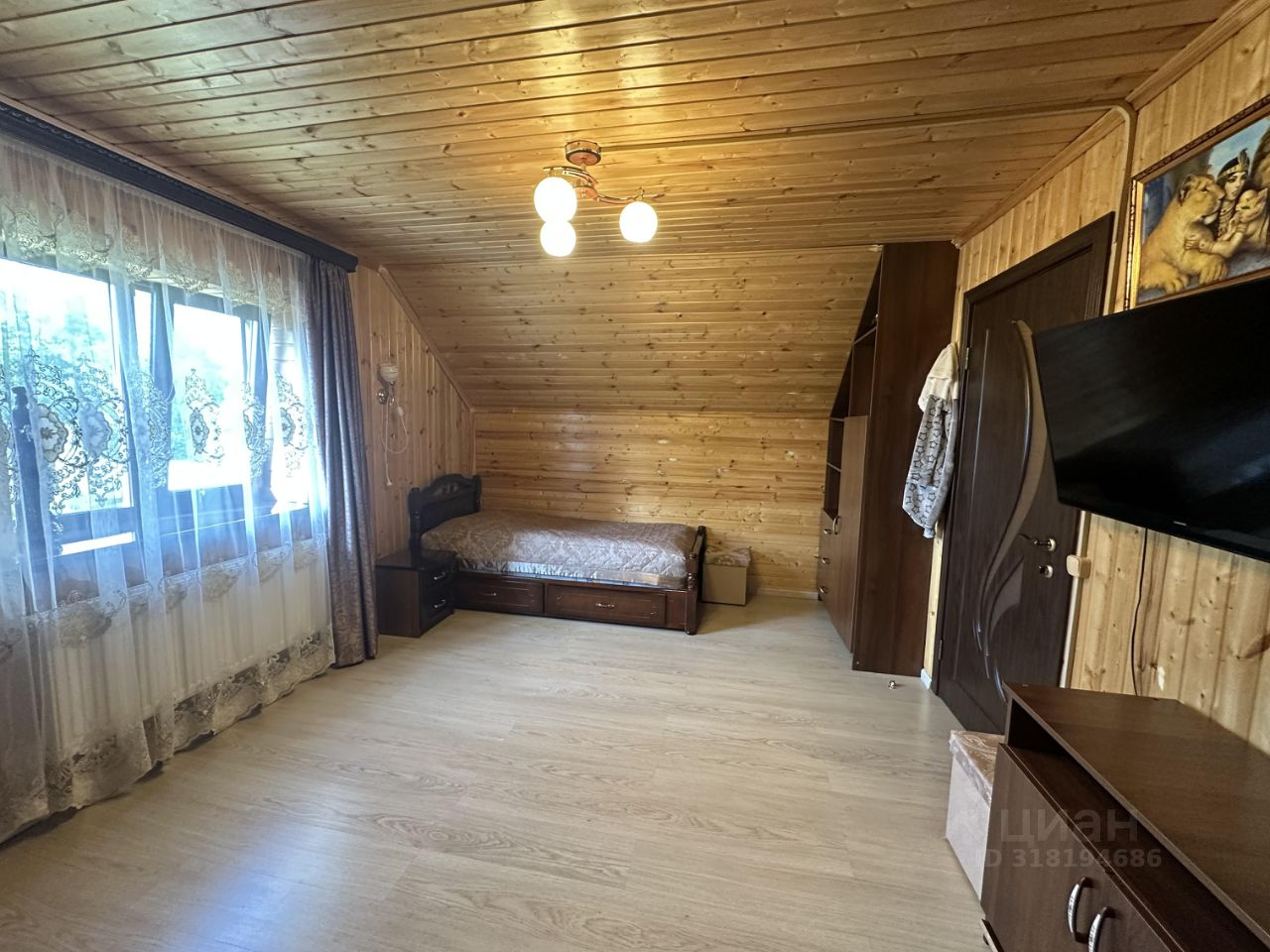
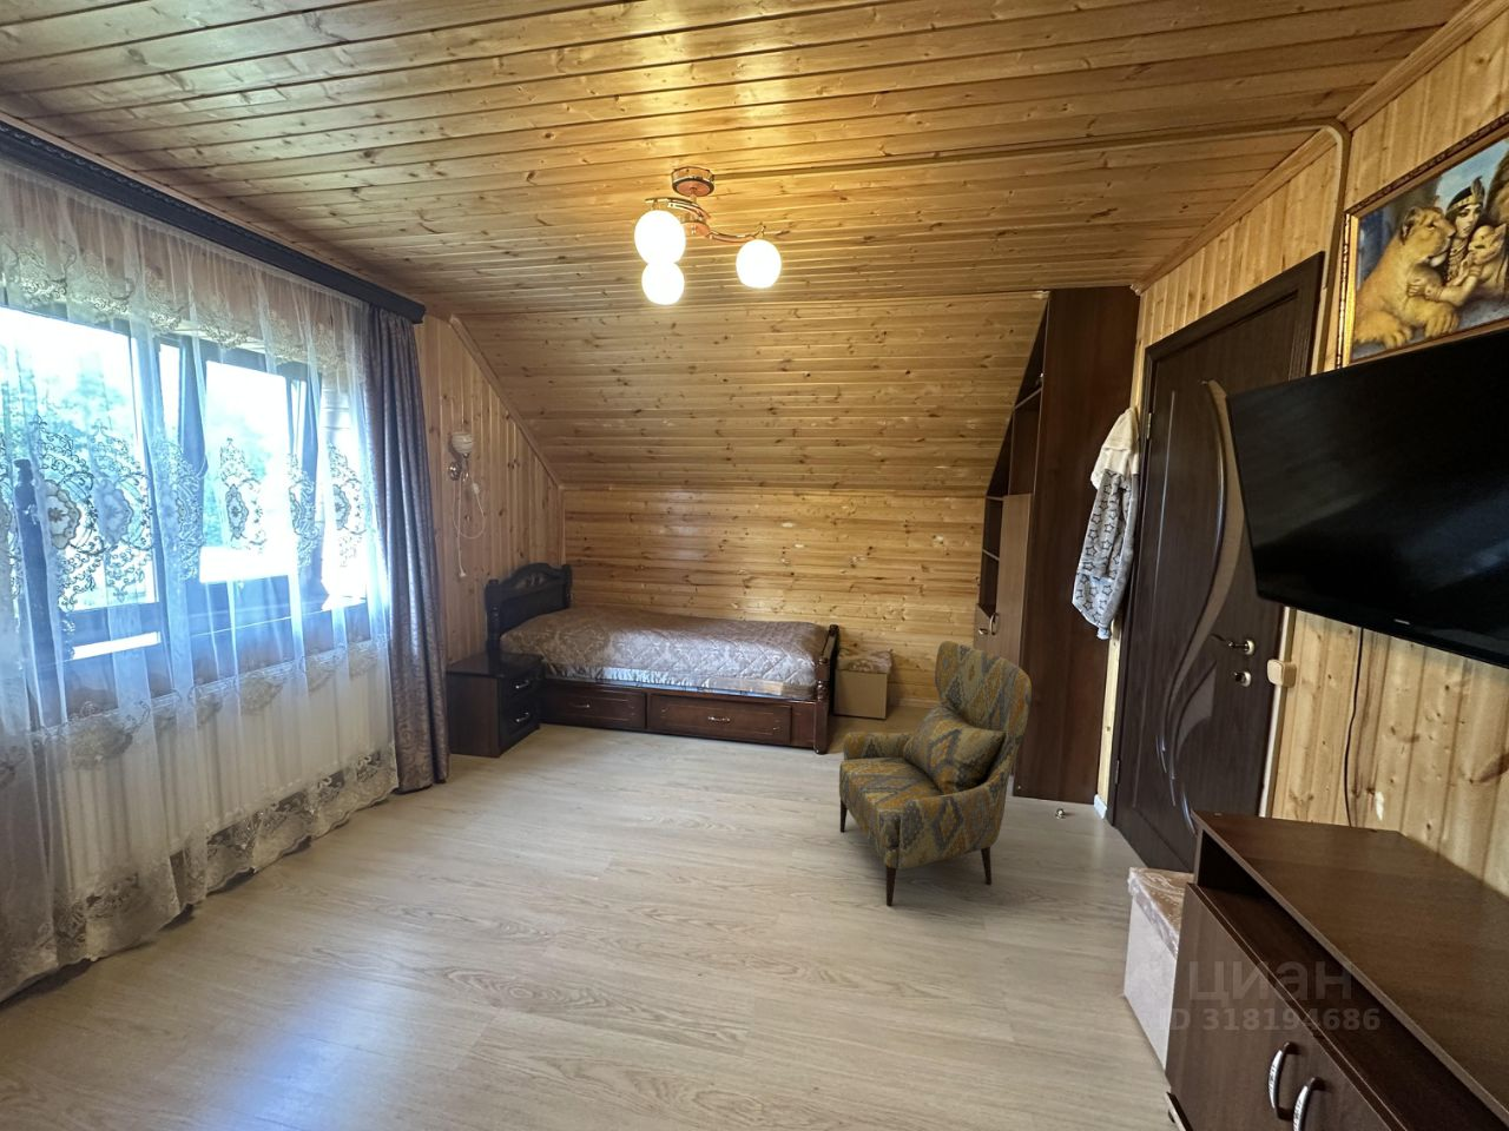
+ armchair (932, 760)
